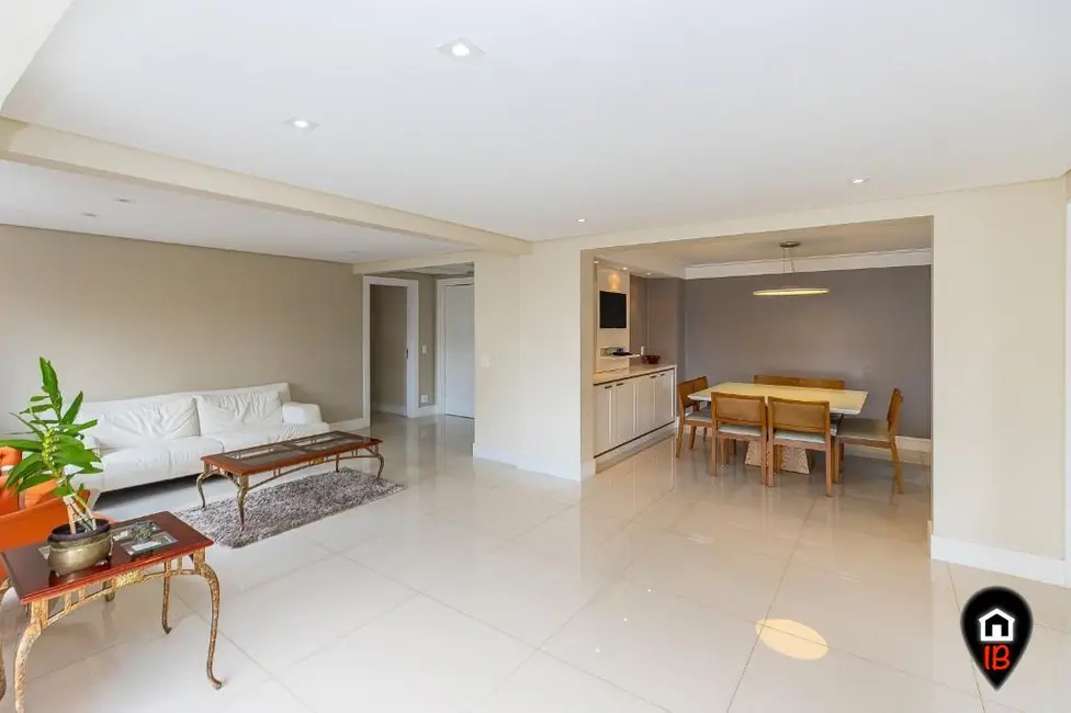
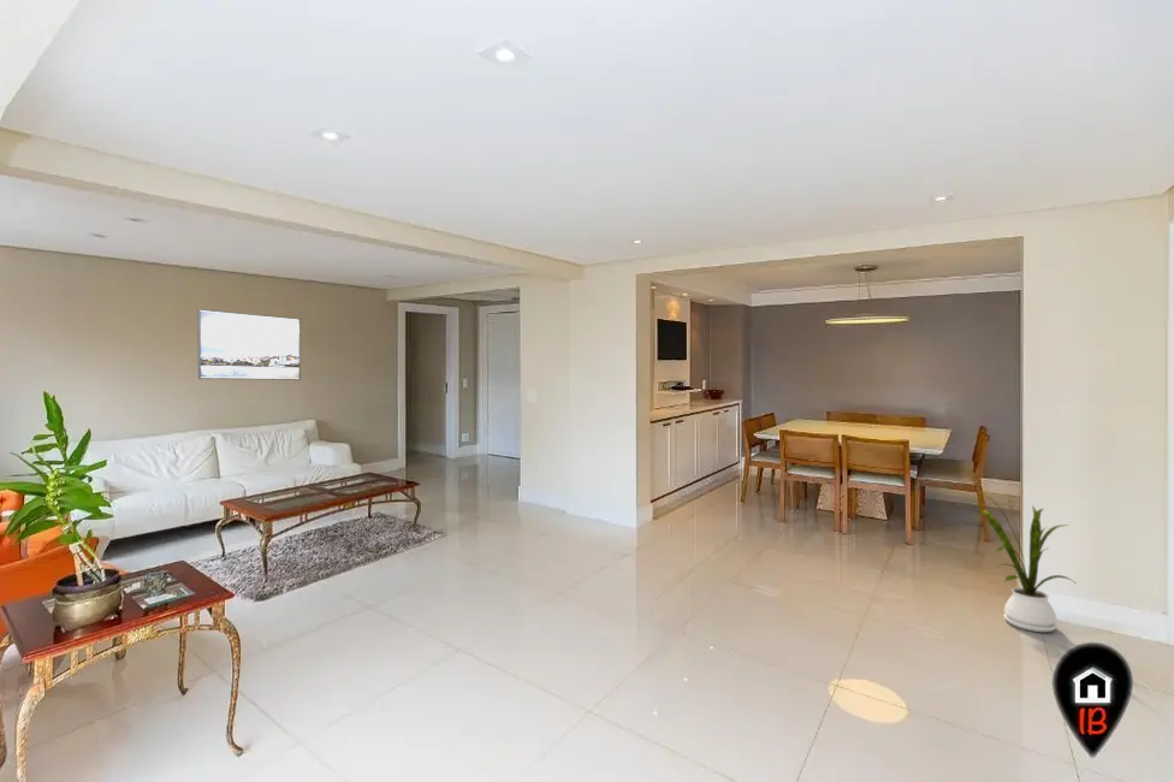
+ house plant (1022, 558)
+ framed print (253, 346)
